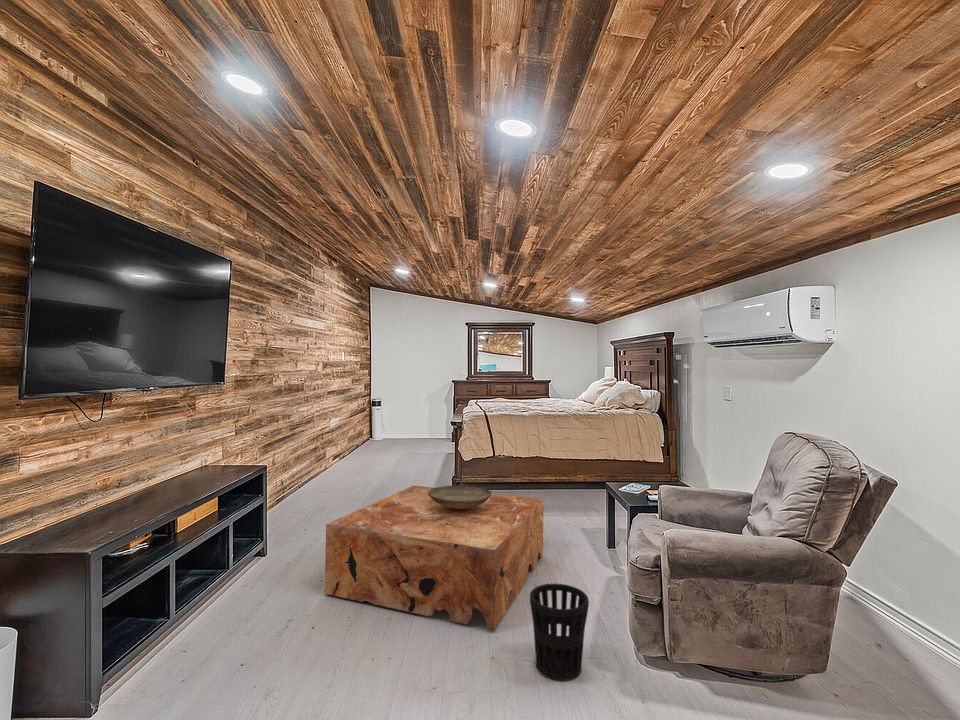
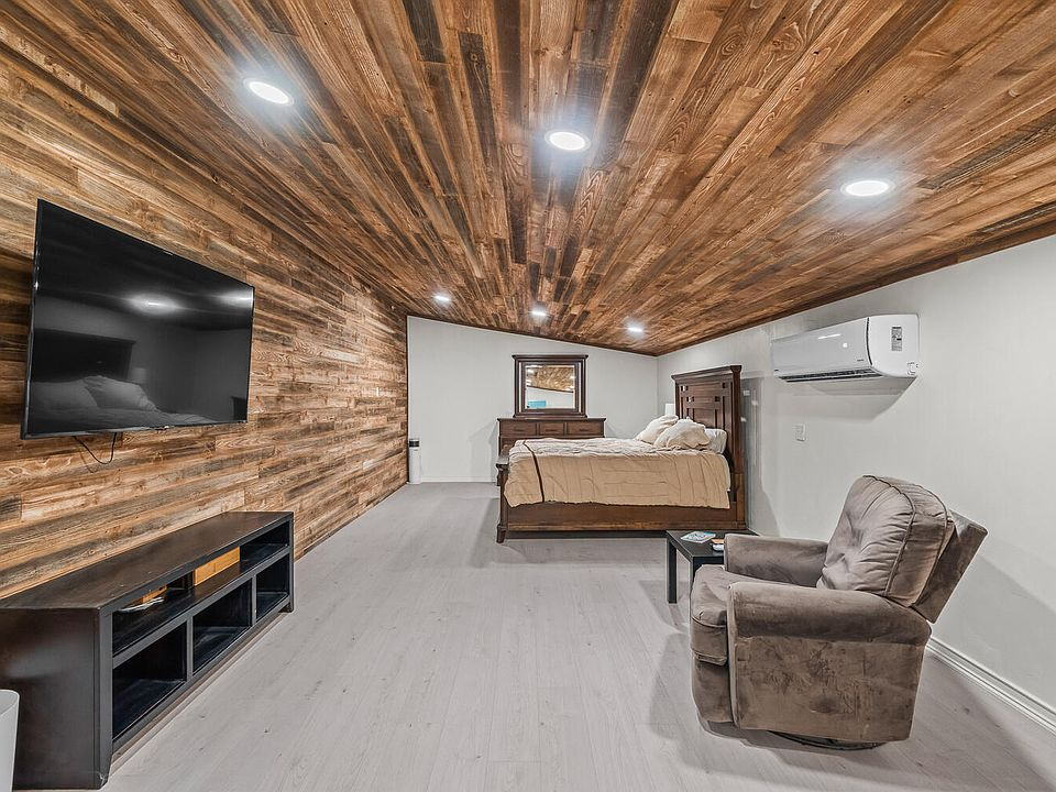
- decorative bowl (460, 500)
- coffee table (444, 541)
- wastebasket (556, 630)
